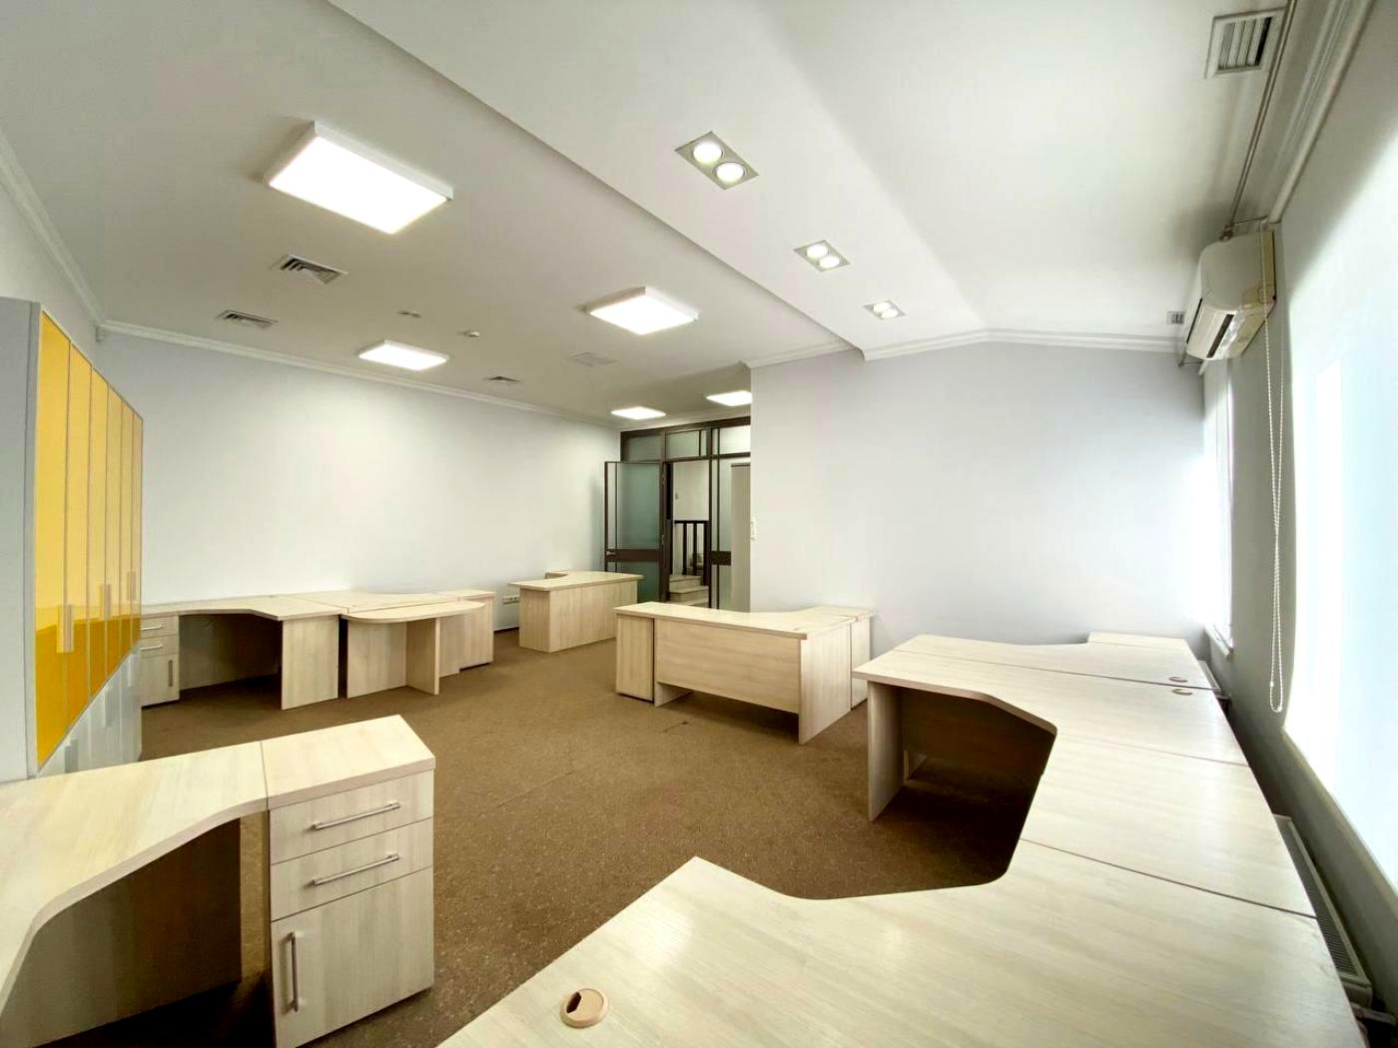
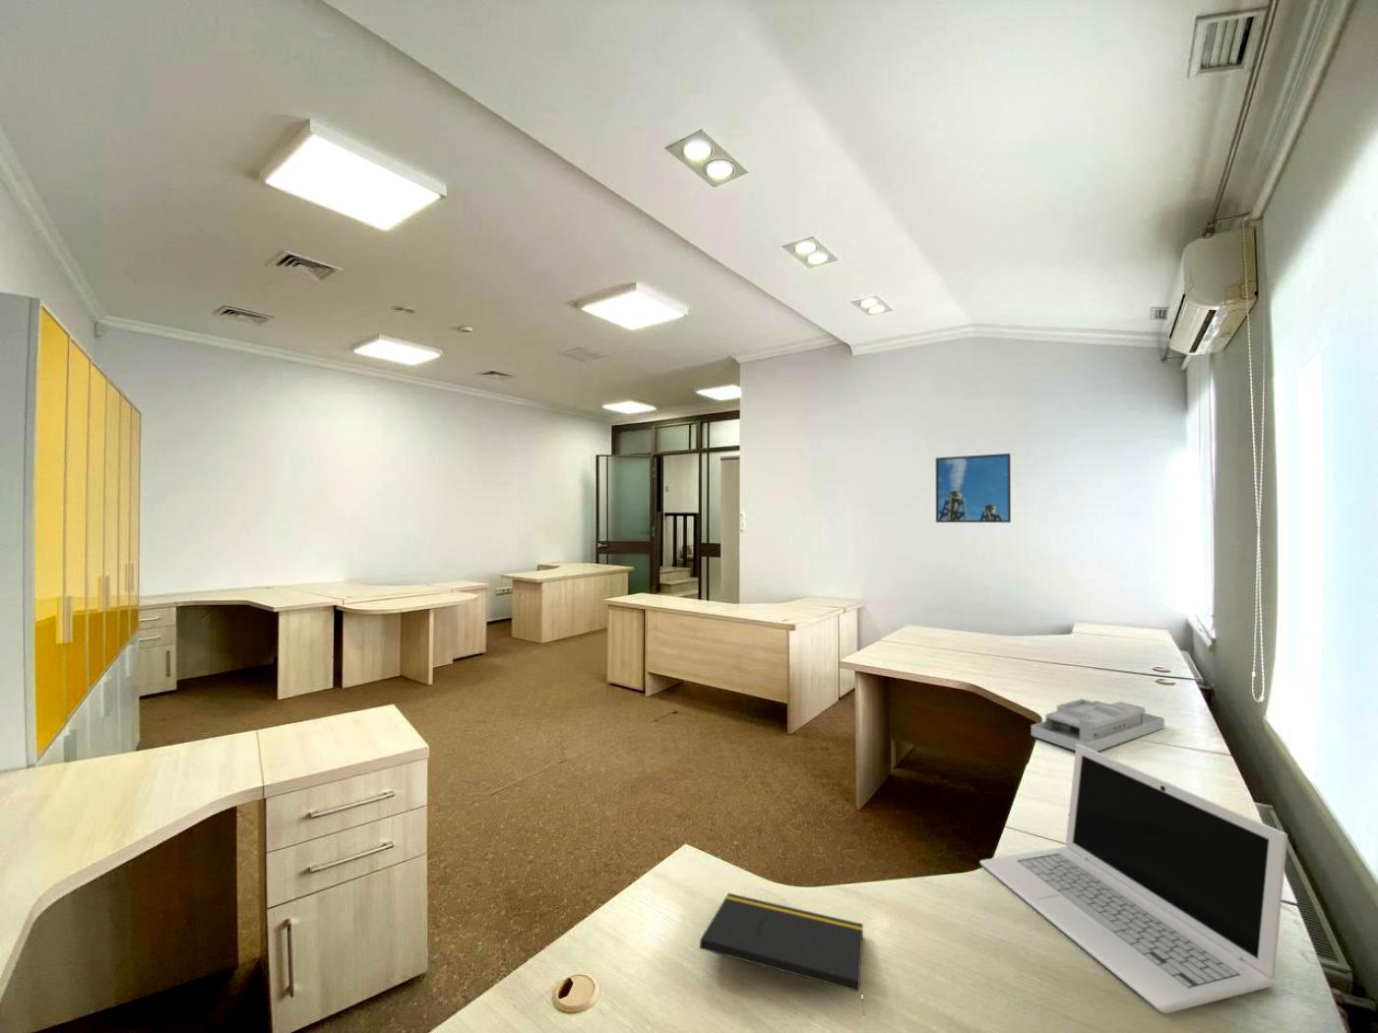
+ laptop (1111, 851)
+ notepad (784, 935)
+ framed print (971, 489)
+ desk organizer (1098, 718)
